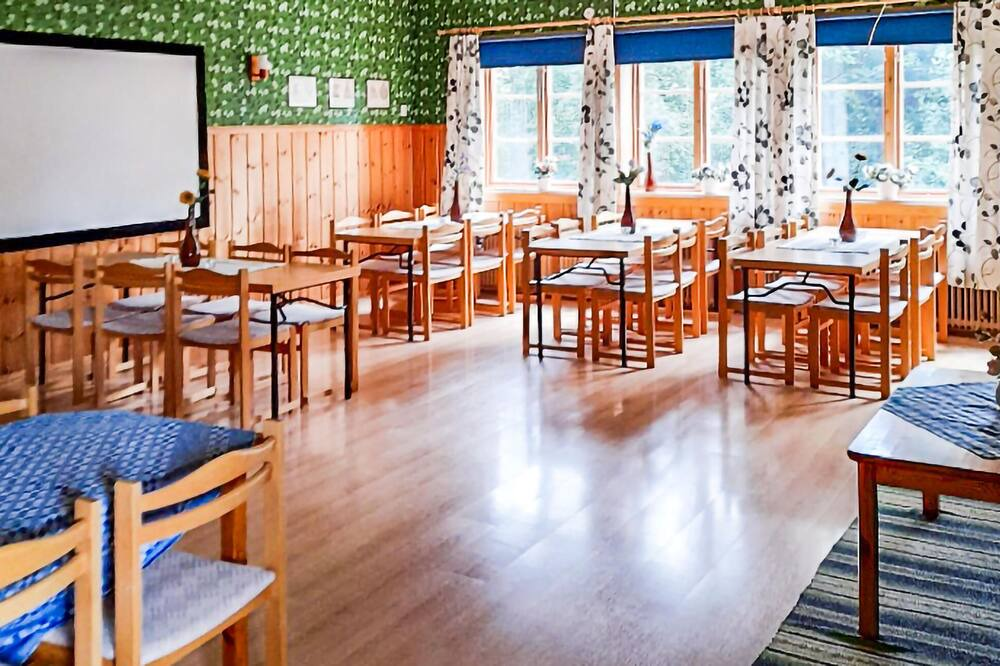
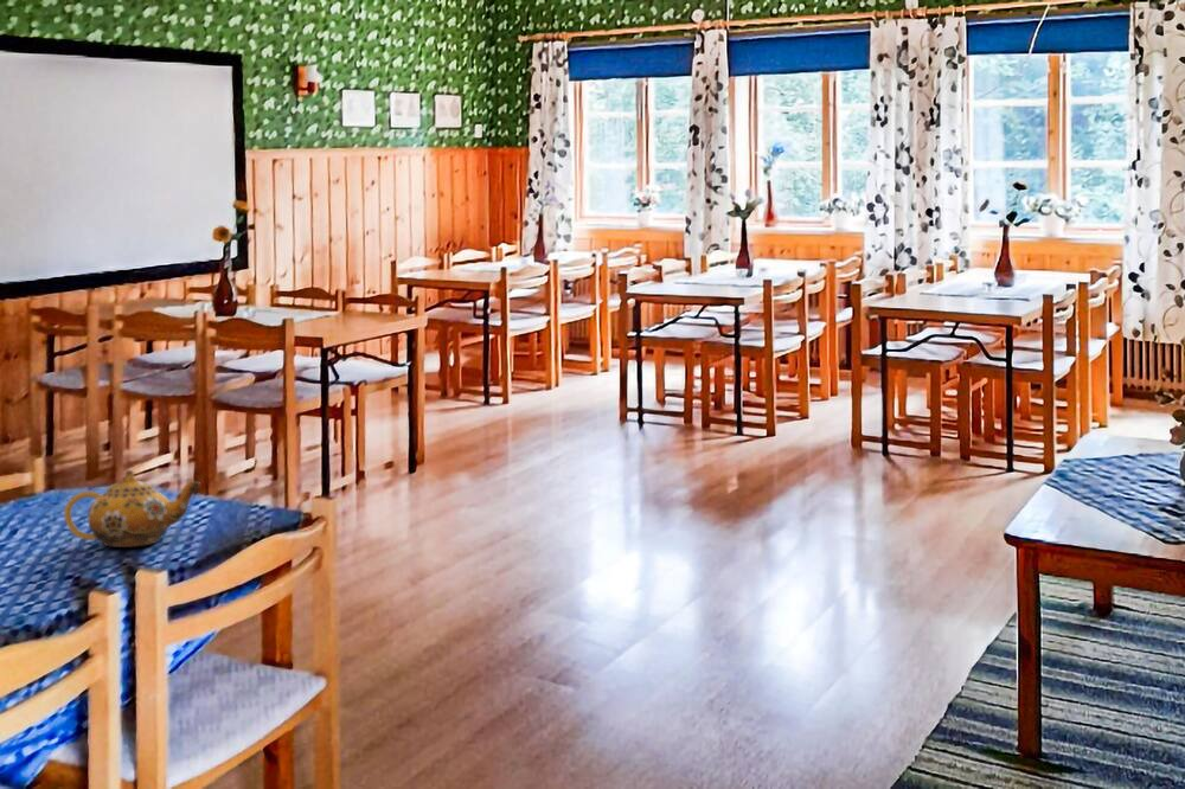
+ teapot (132, 506)
